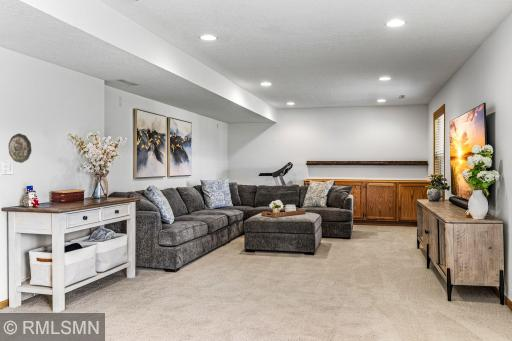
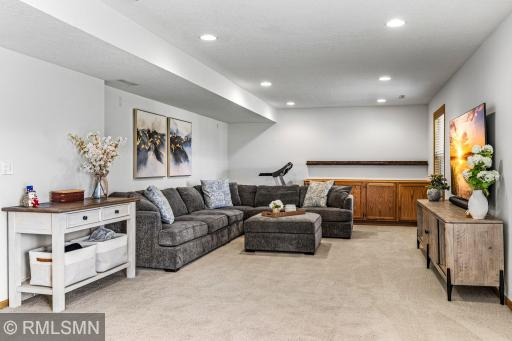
- decorative plate (19, 148)
